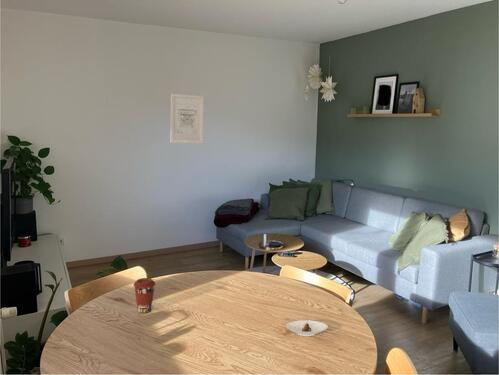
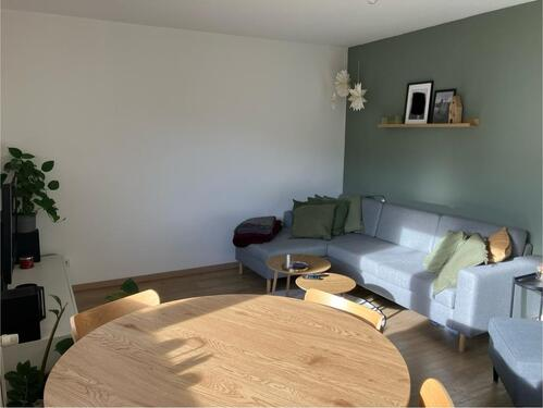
- wall art (187, 119)
- saucer (306, 328)
- coffee cup (144, 295)
